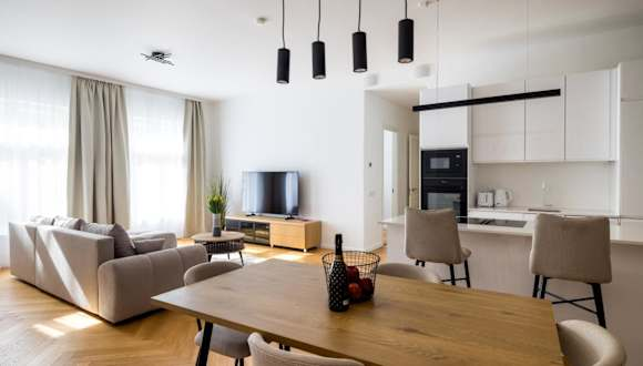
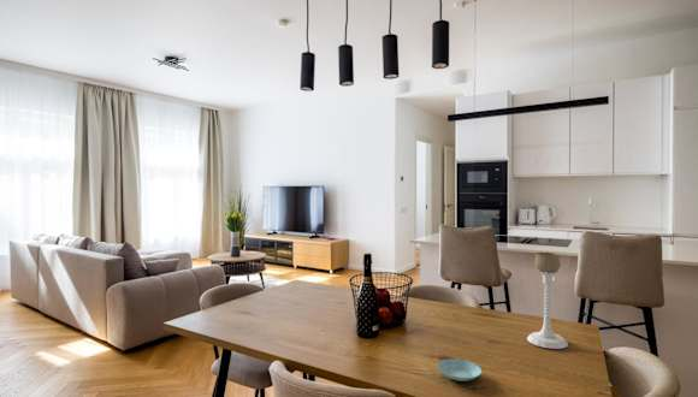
+ candle holder (546, 297)
+ saucer (459, 371)
